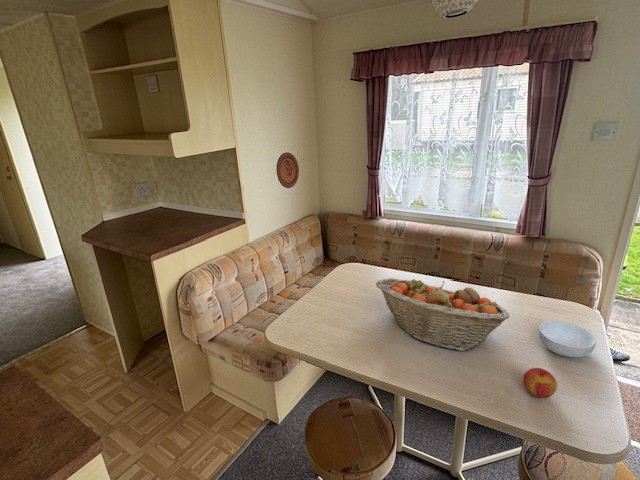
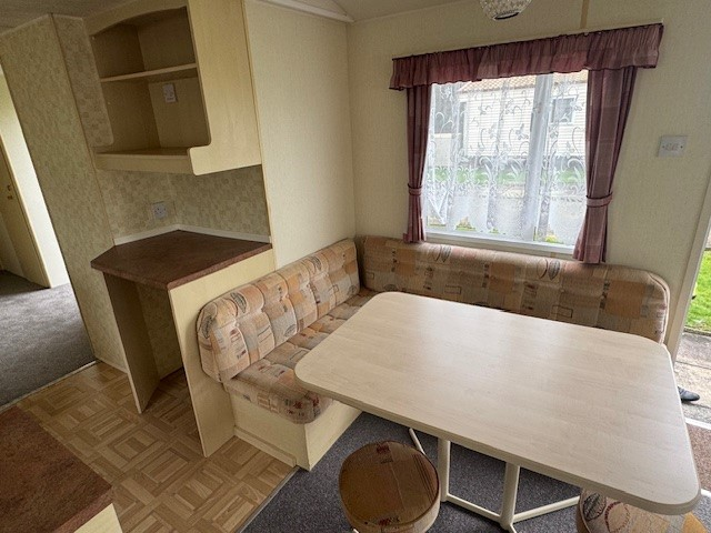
- fruit basket (437, 305)
- apple (539, 382)
- cereal bowl (565, 341)
- decorative plate (287, 170)
